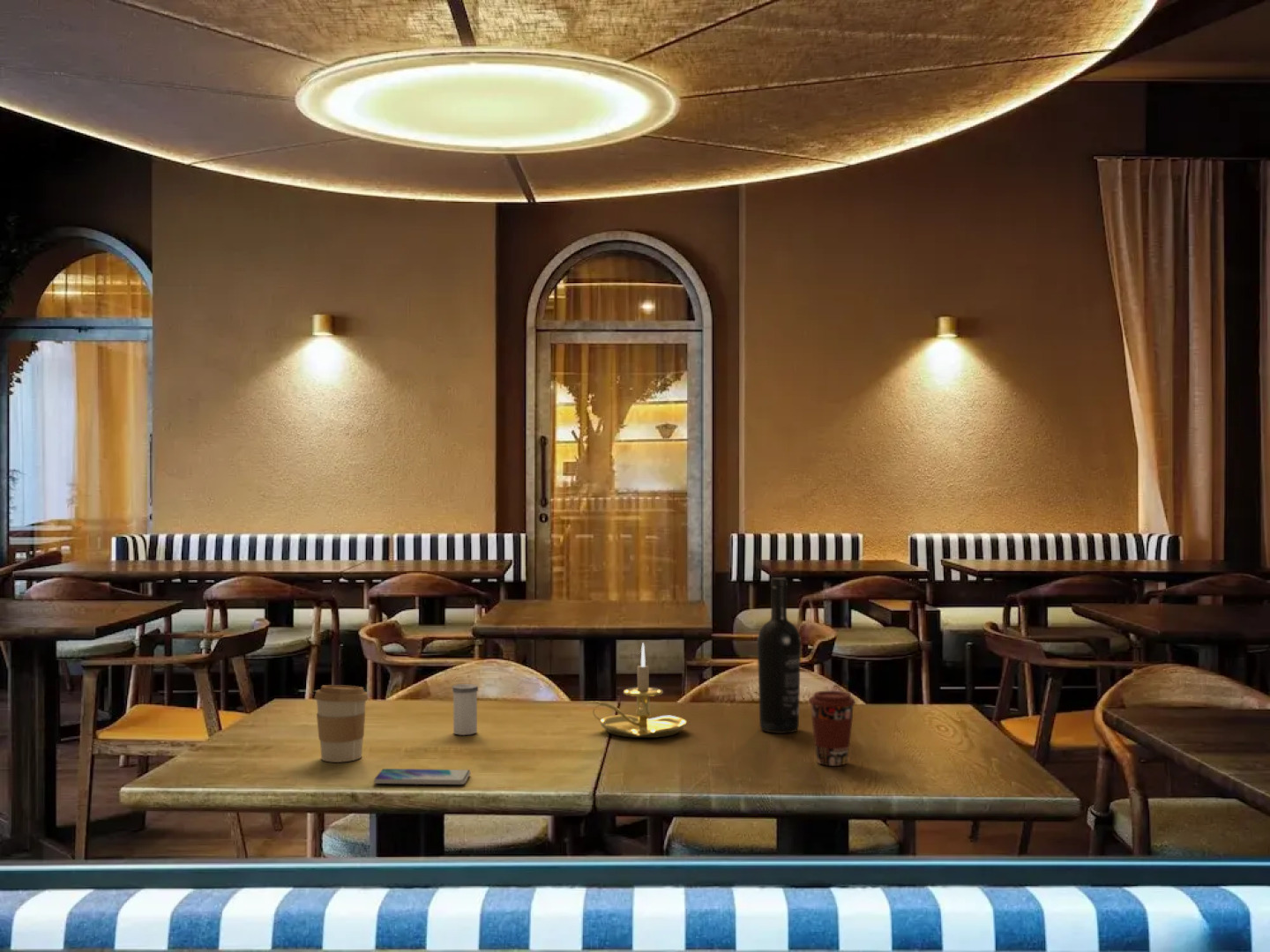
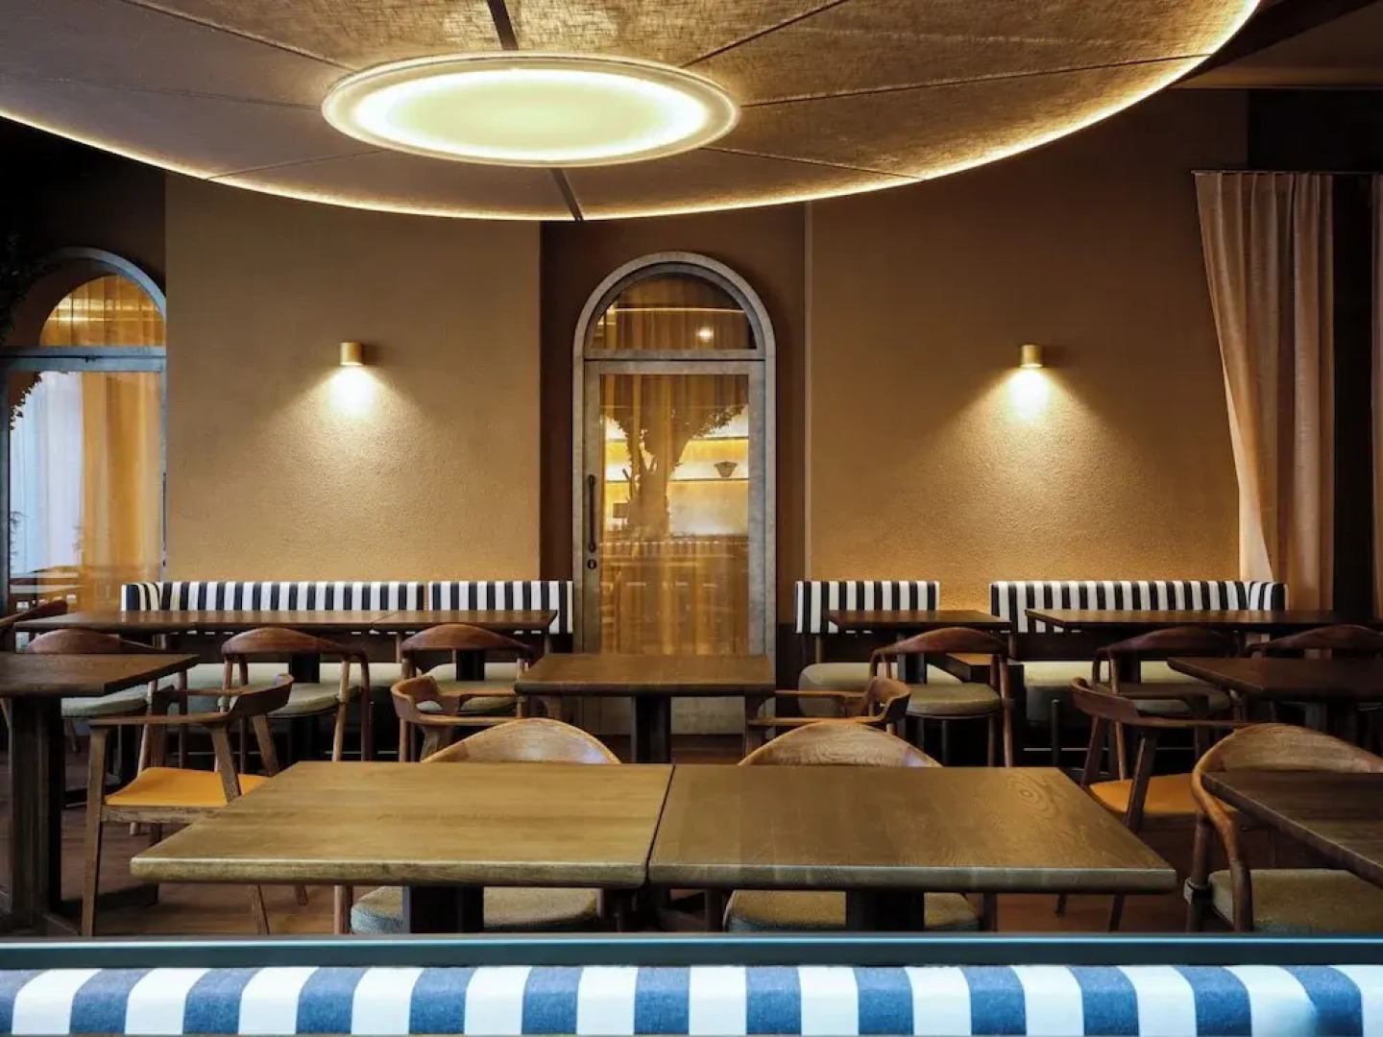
- coffee cup (341, 720)
- wine bottle (779, 653)
- candle holder (636, 688)
- salt shaker (465, 709)
- smartphone (422, 776)
- coffee cup (832, 727)
